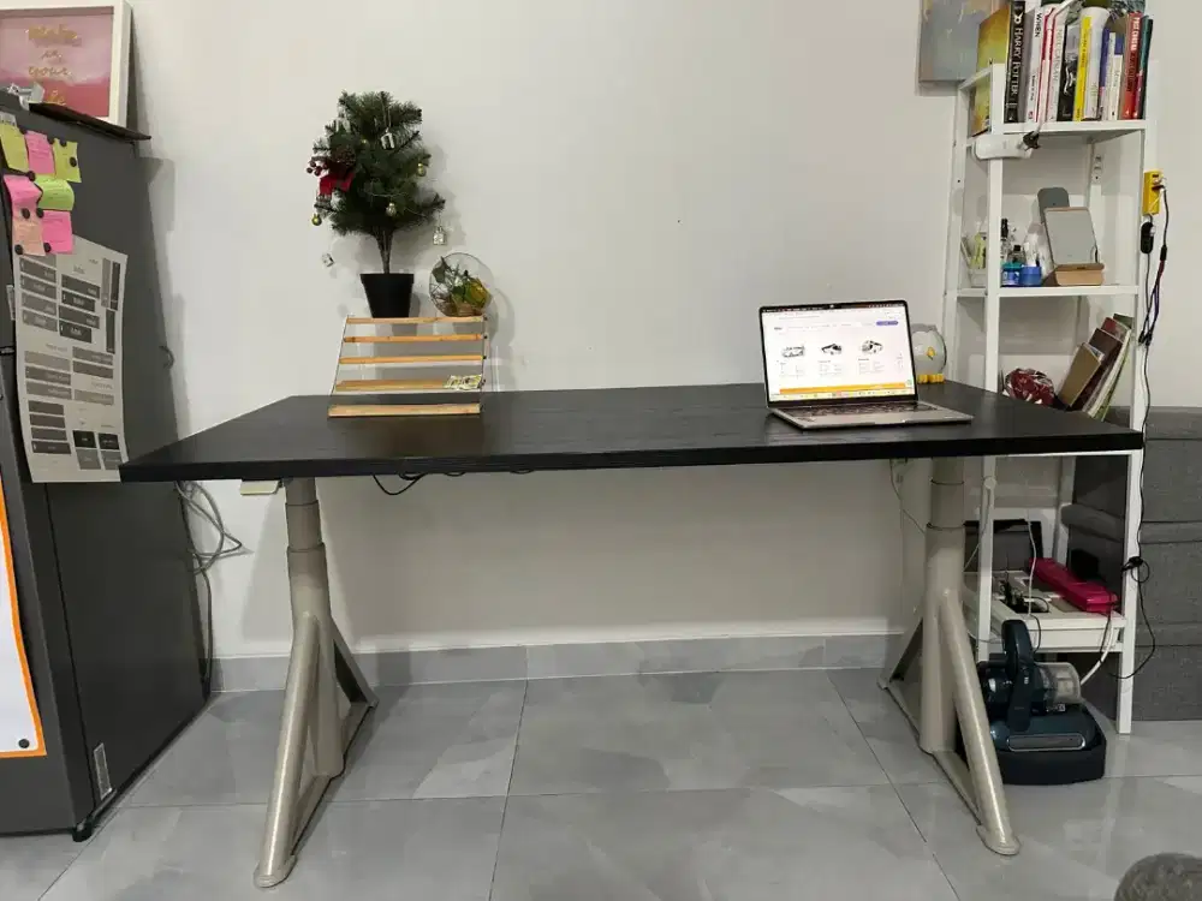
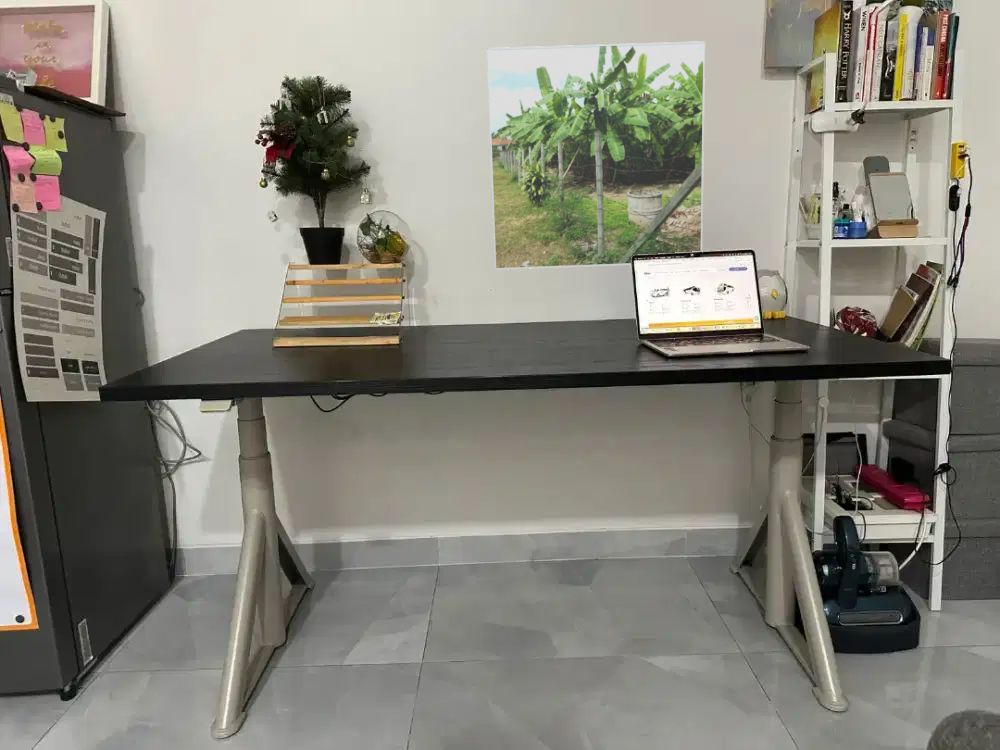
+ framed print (596, 158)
